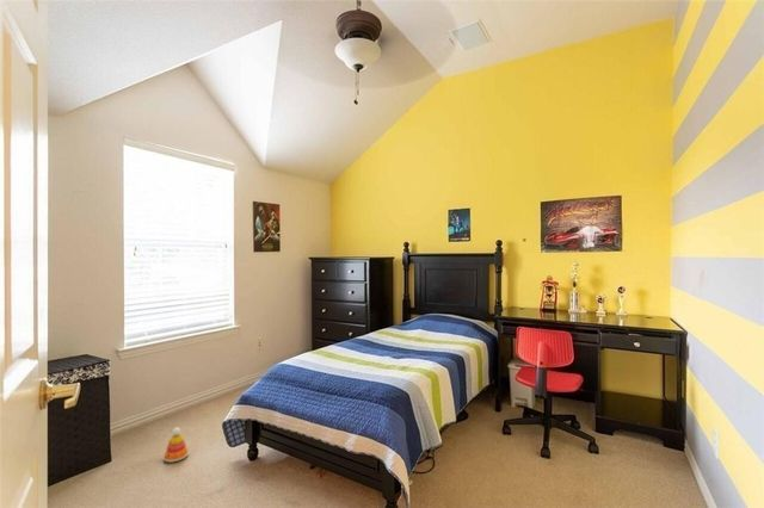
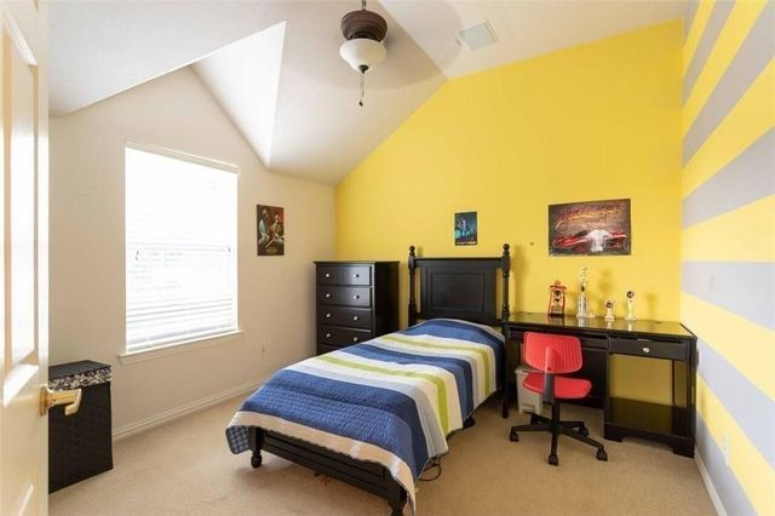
- stacking toy (175, 442)
